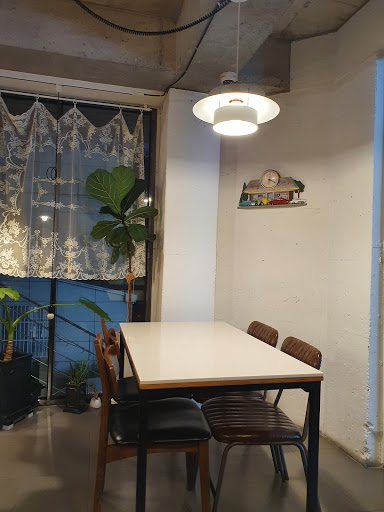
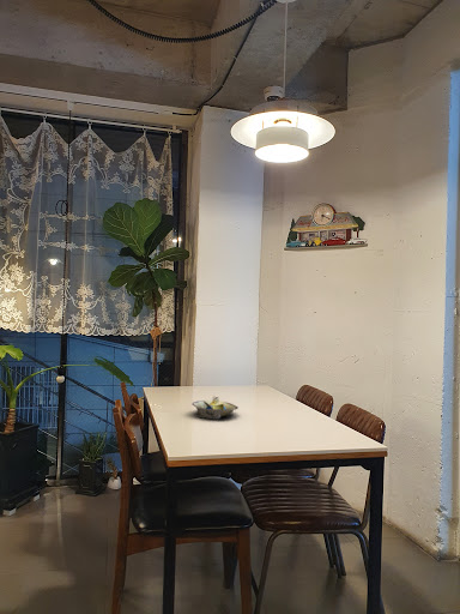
+ decorative bowl (216, 405)
